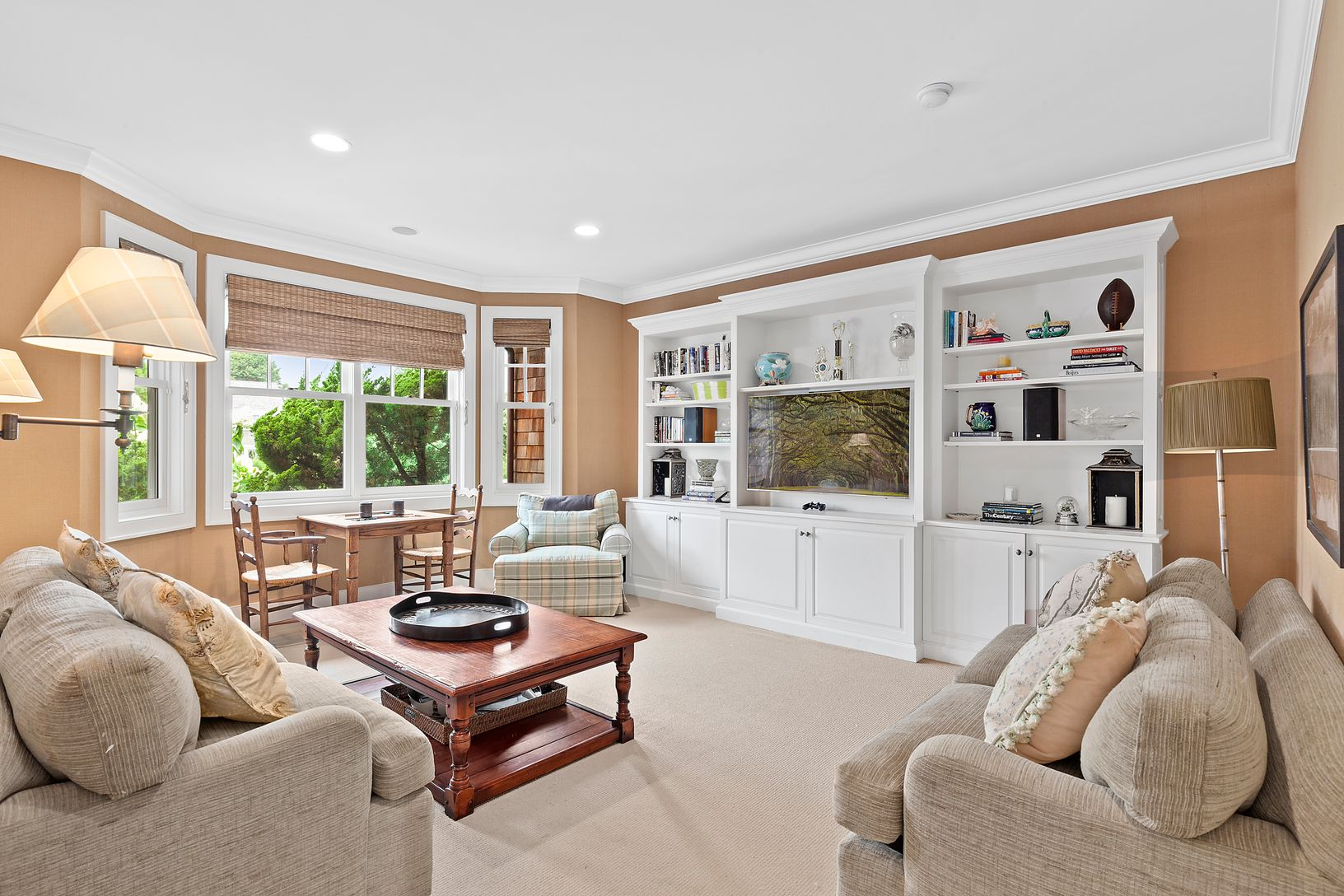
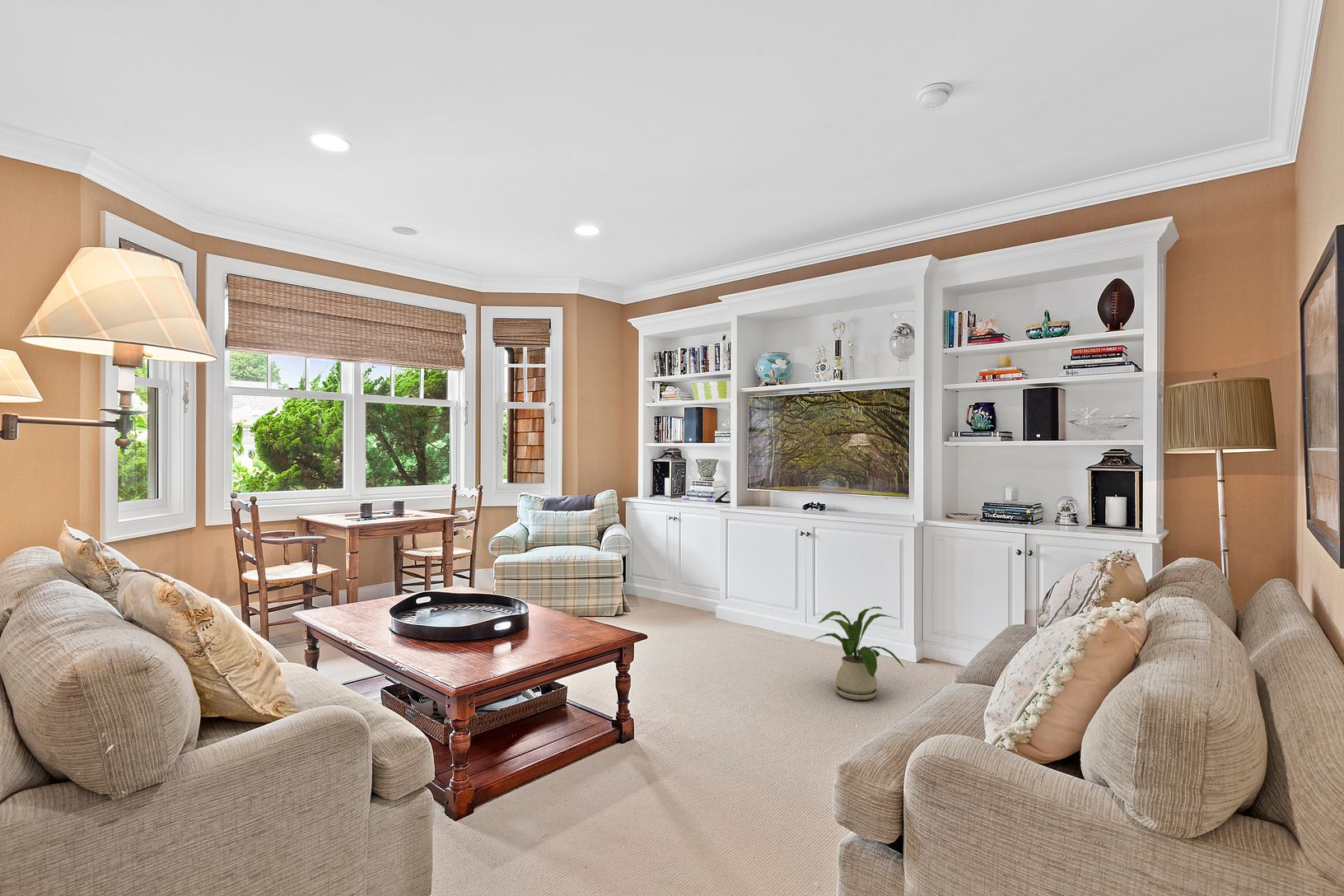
+ house plant (856, 645)
